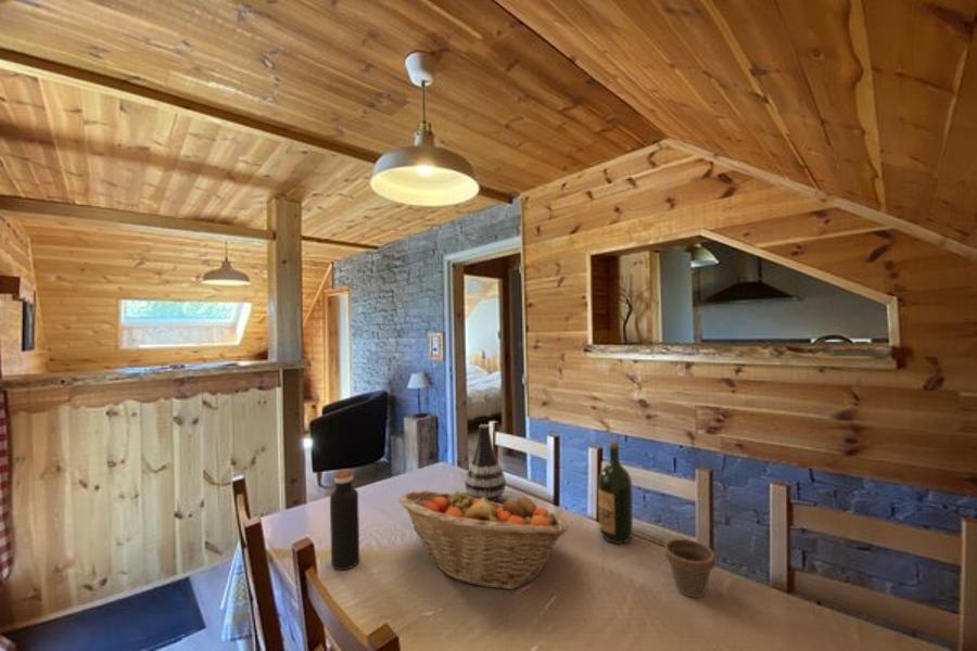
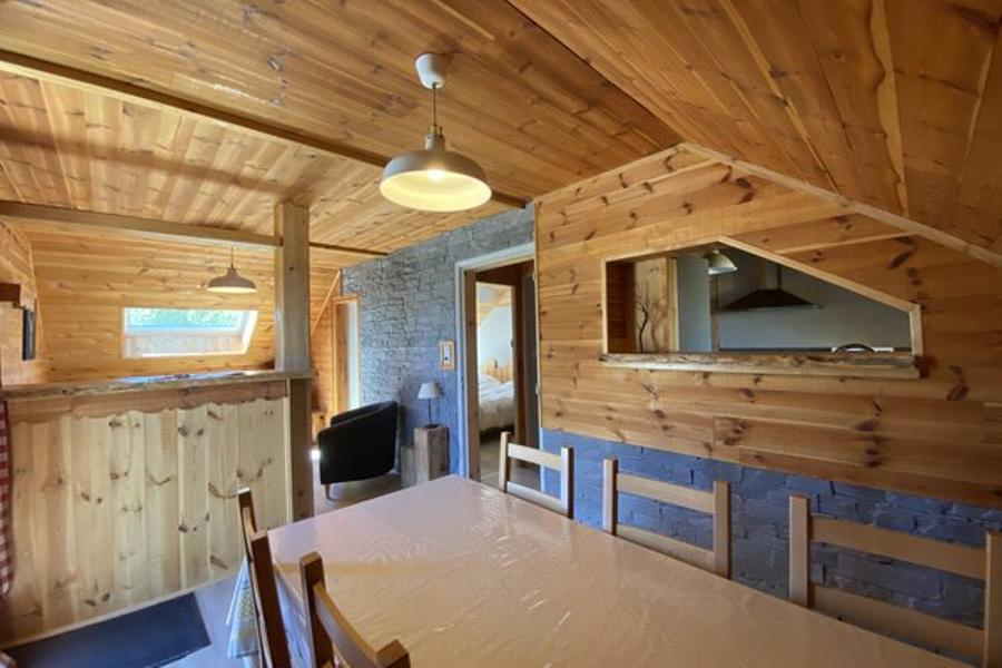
- vase (484, 463)
- flower pot (689, 569)
- water bottle (344, 518)
- wine bottle (614, 489)
- fruit basket (480, 523)
